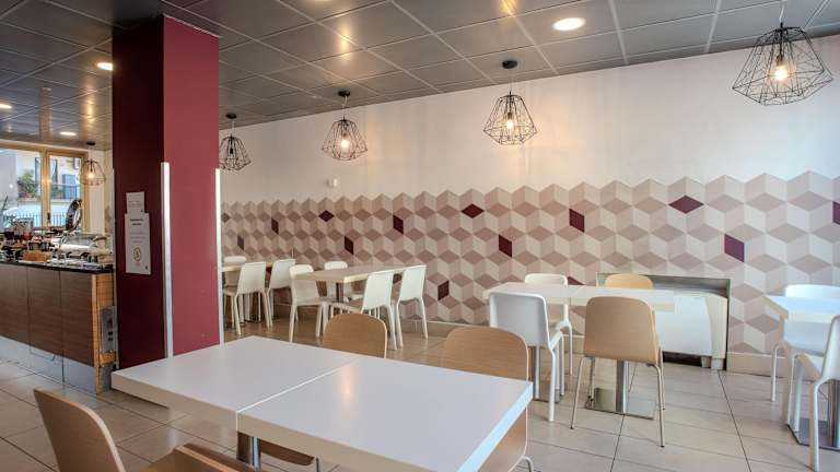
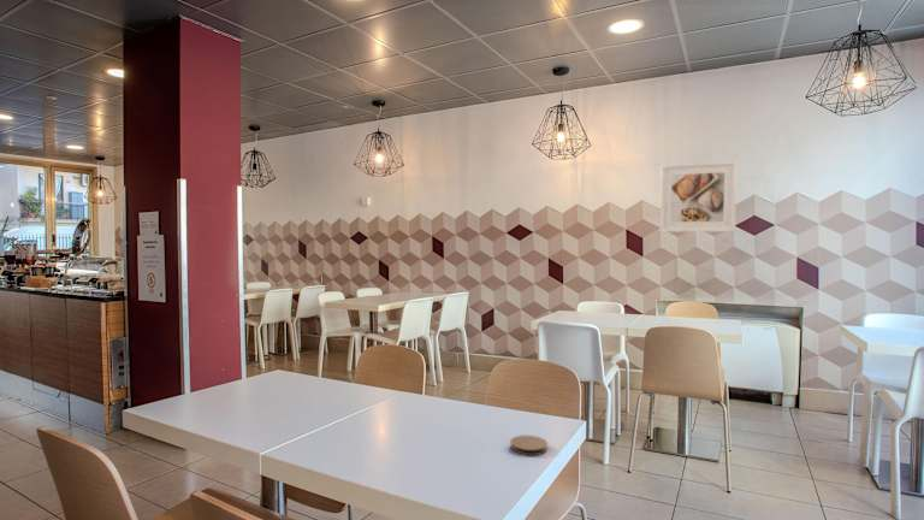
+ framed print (697, 197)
+ coaster (528, 444)
